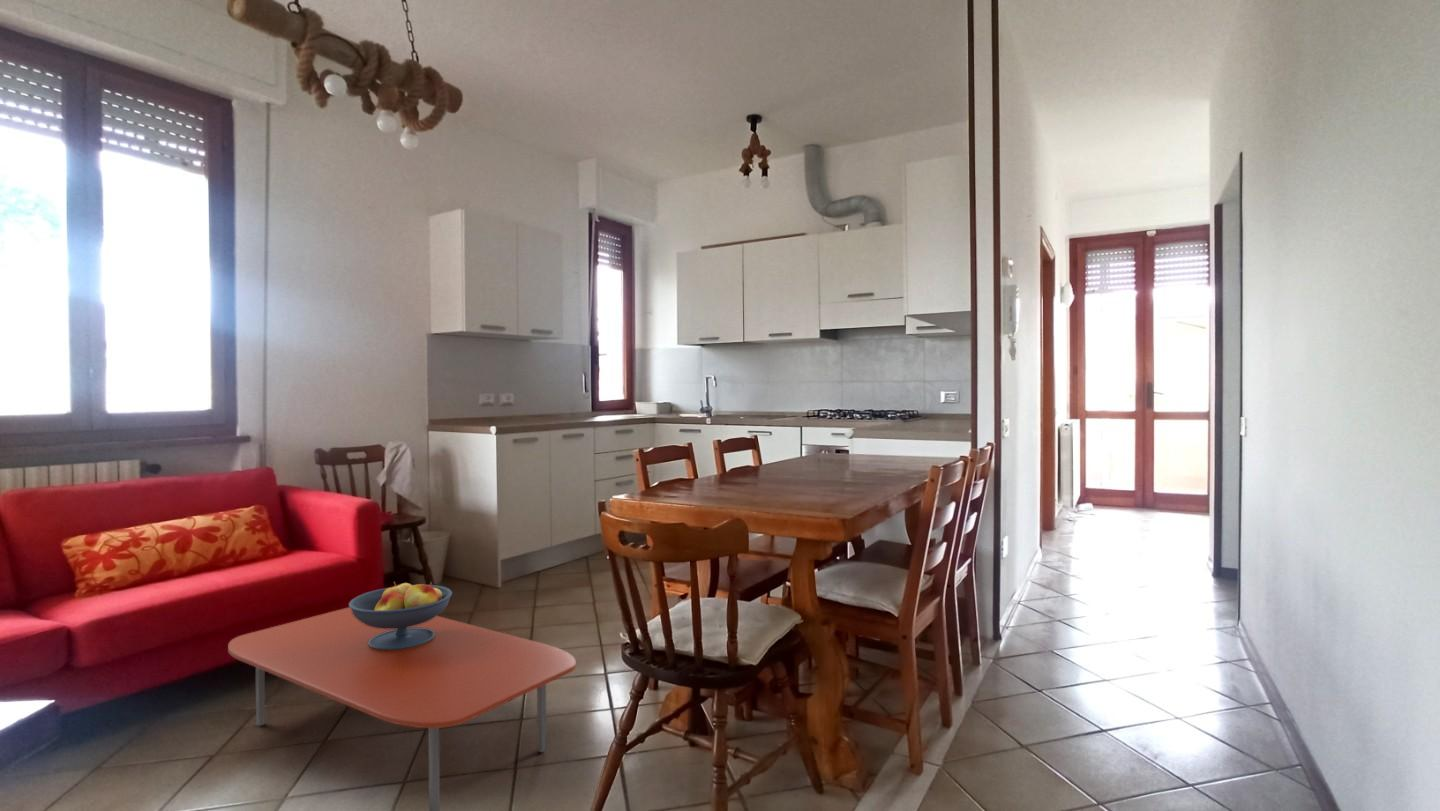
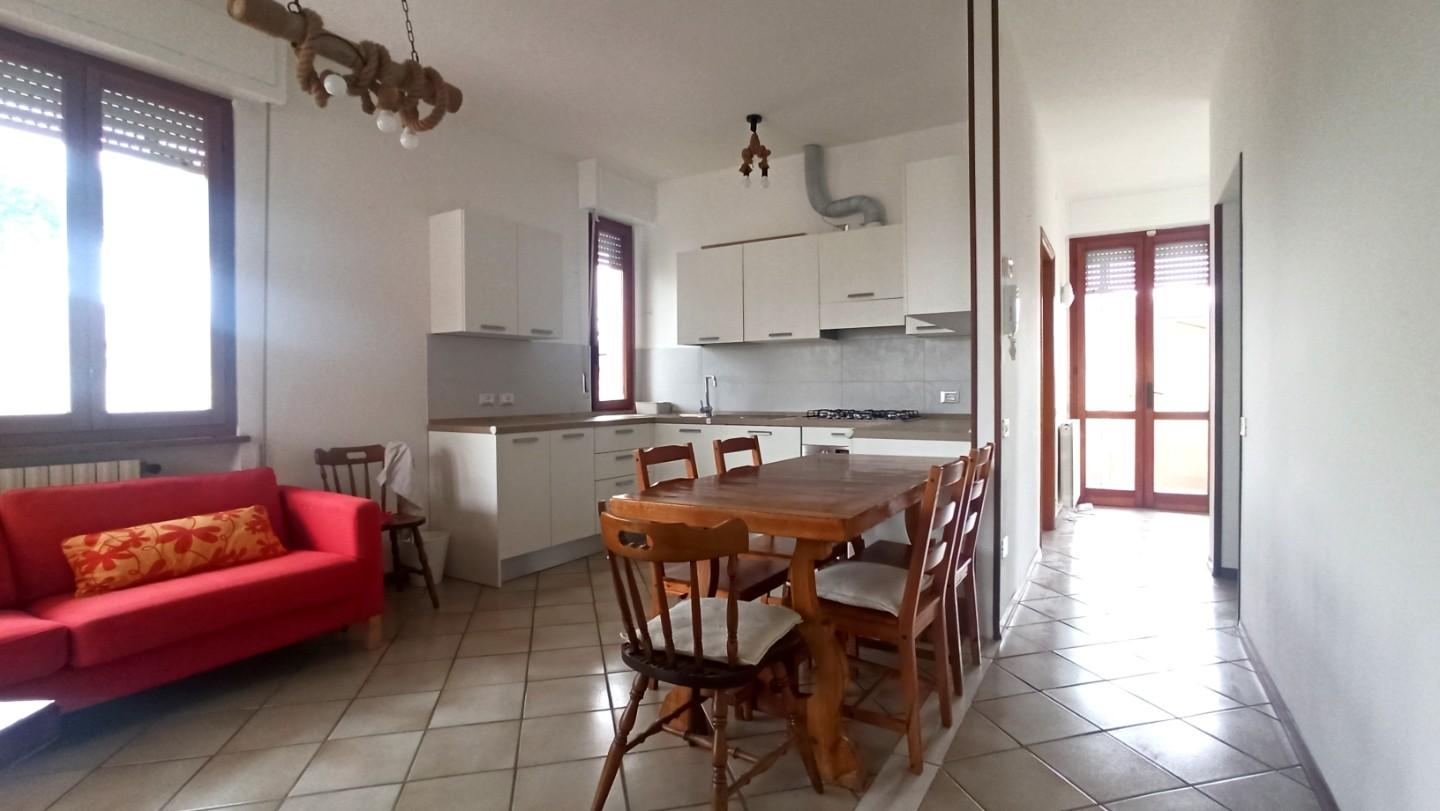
- fruit bowl (401, 610)
- coffee table (396, 692)
